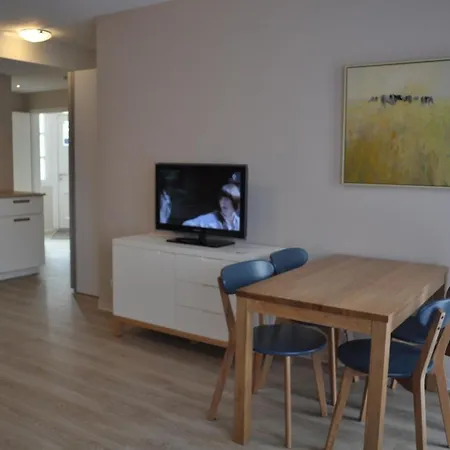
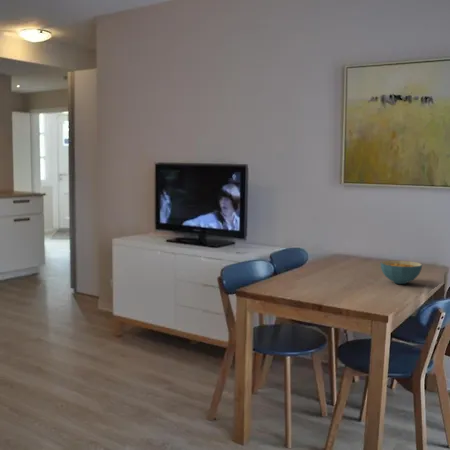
+ cereal bowl (400, 273)
